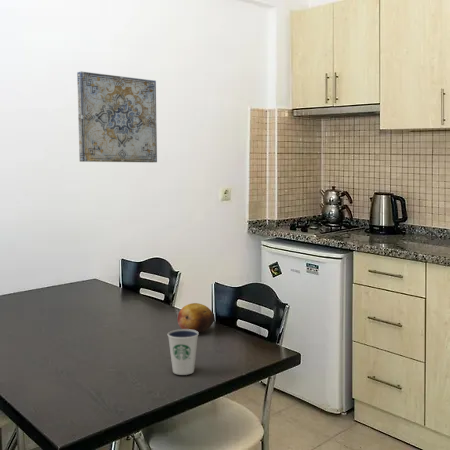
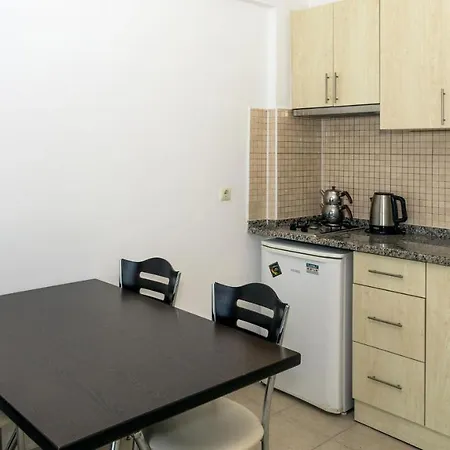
- wall art (119, 119)
- fruit (196, 317)
- dixie cup (183, 352)
